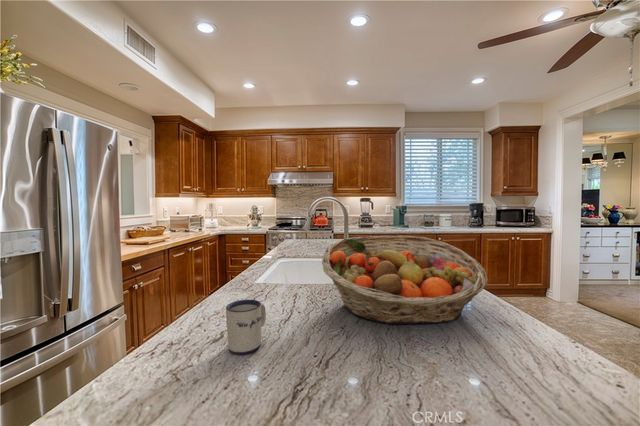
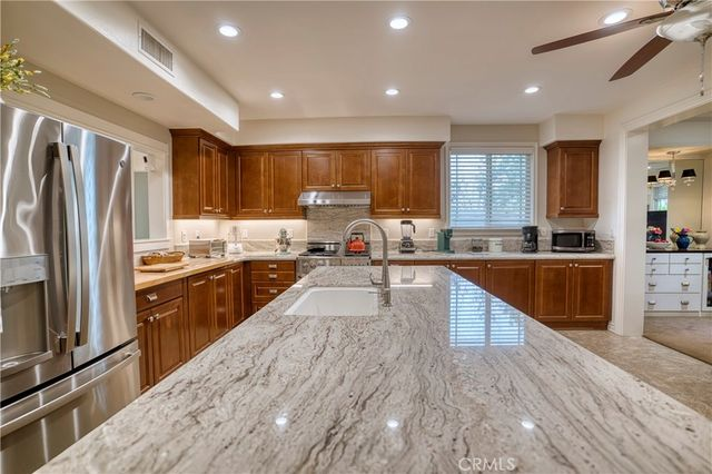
- mug (249, 323)
- fruit basket (399, 273)
